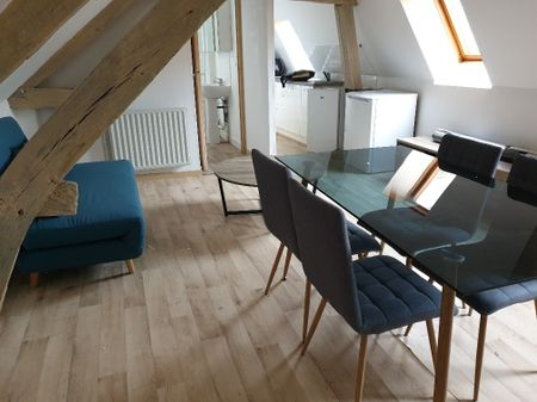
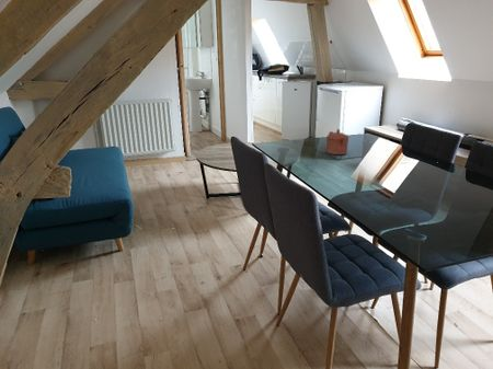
+ teapot (337, 140)
